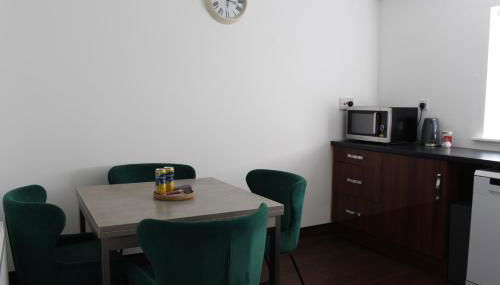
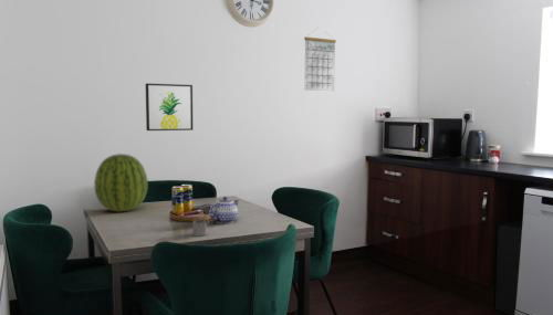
+ calendar (320, 57)
+ fruit (121, 182)
+ tea glass holder (200, 223)
+ wall art (169, 107)
+ teapot (225, 209)
